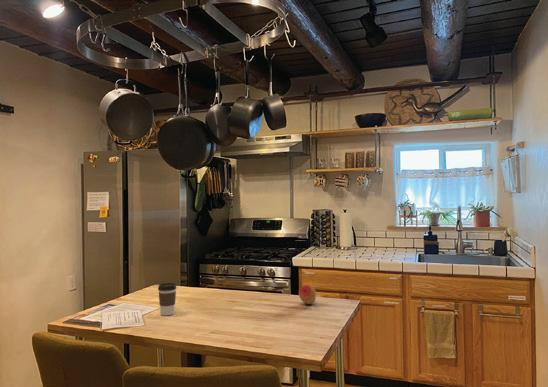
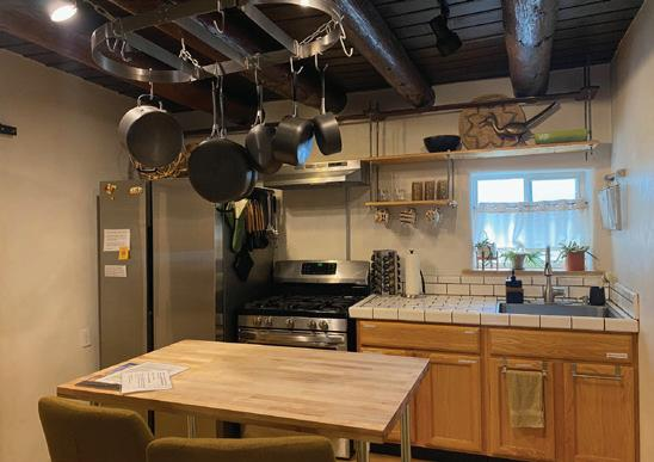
- coffee cup (167, 299)
- fruit (307, 294)
